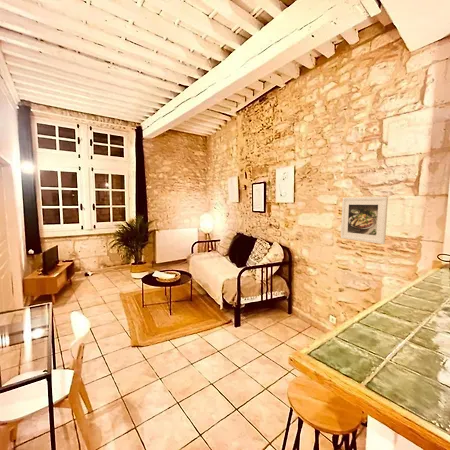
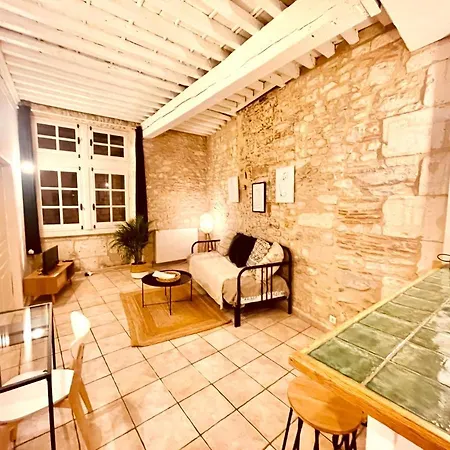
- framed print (362, 219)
